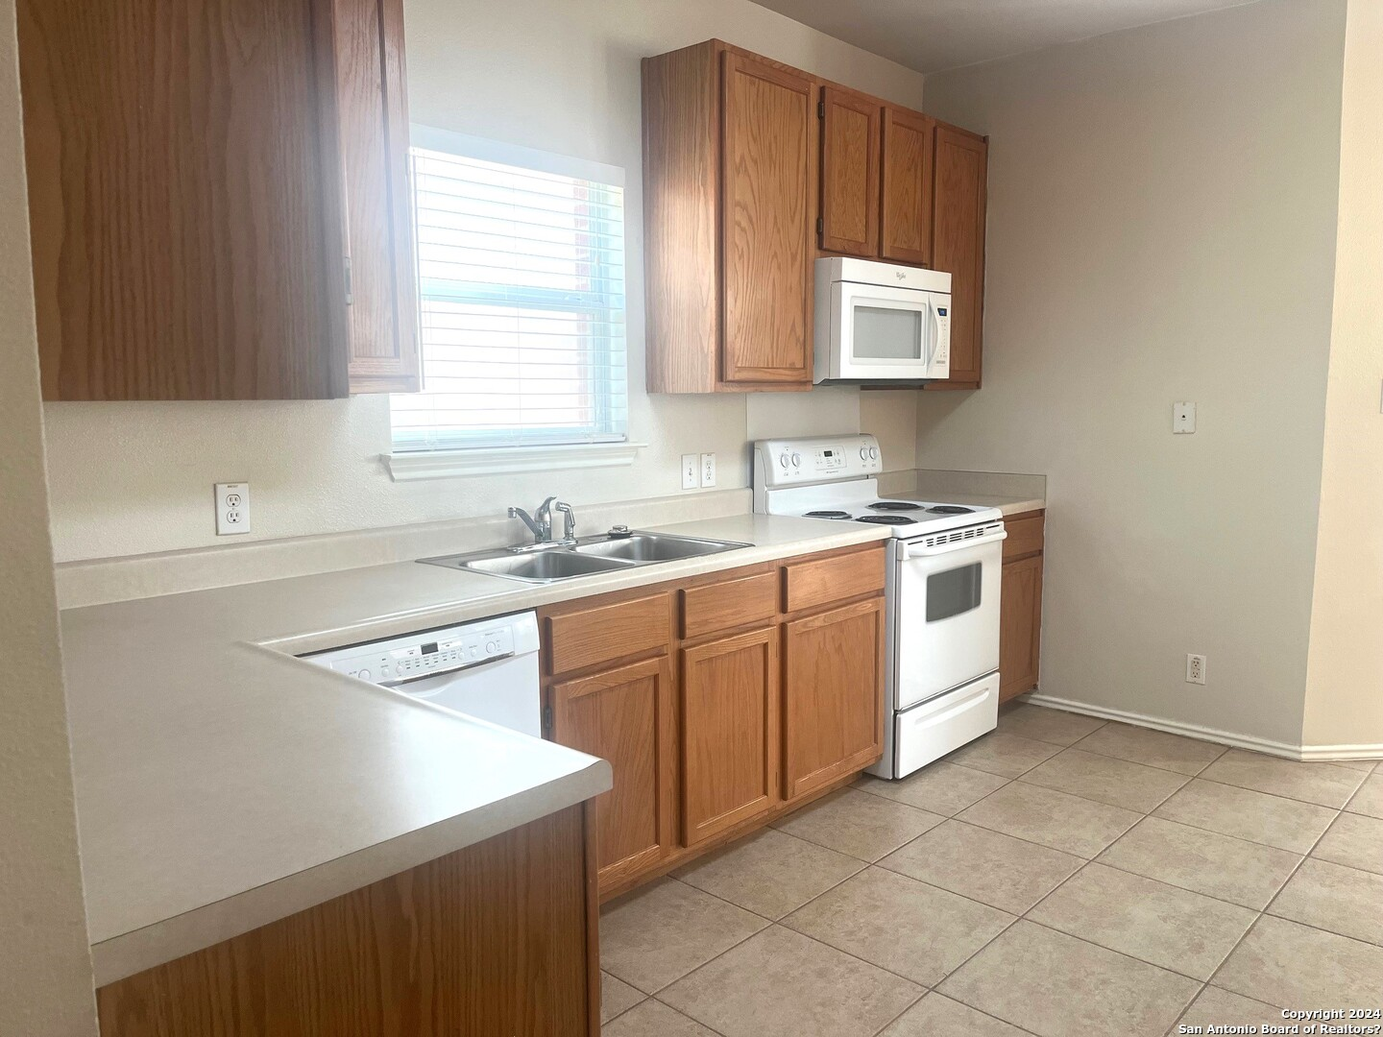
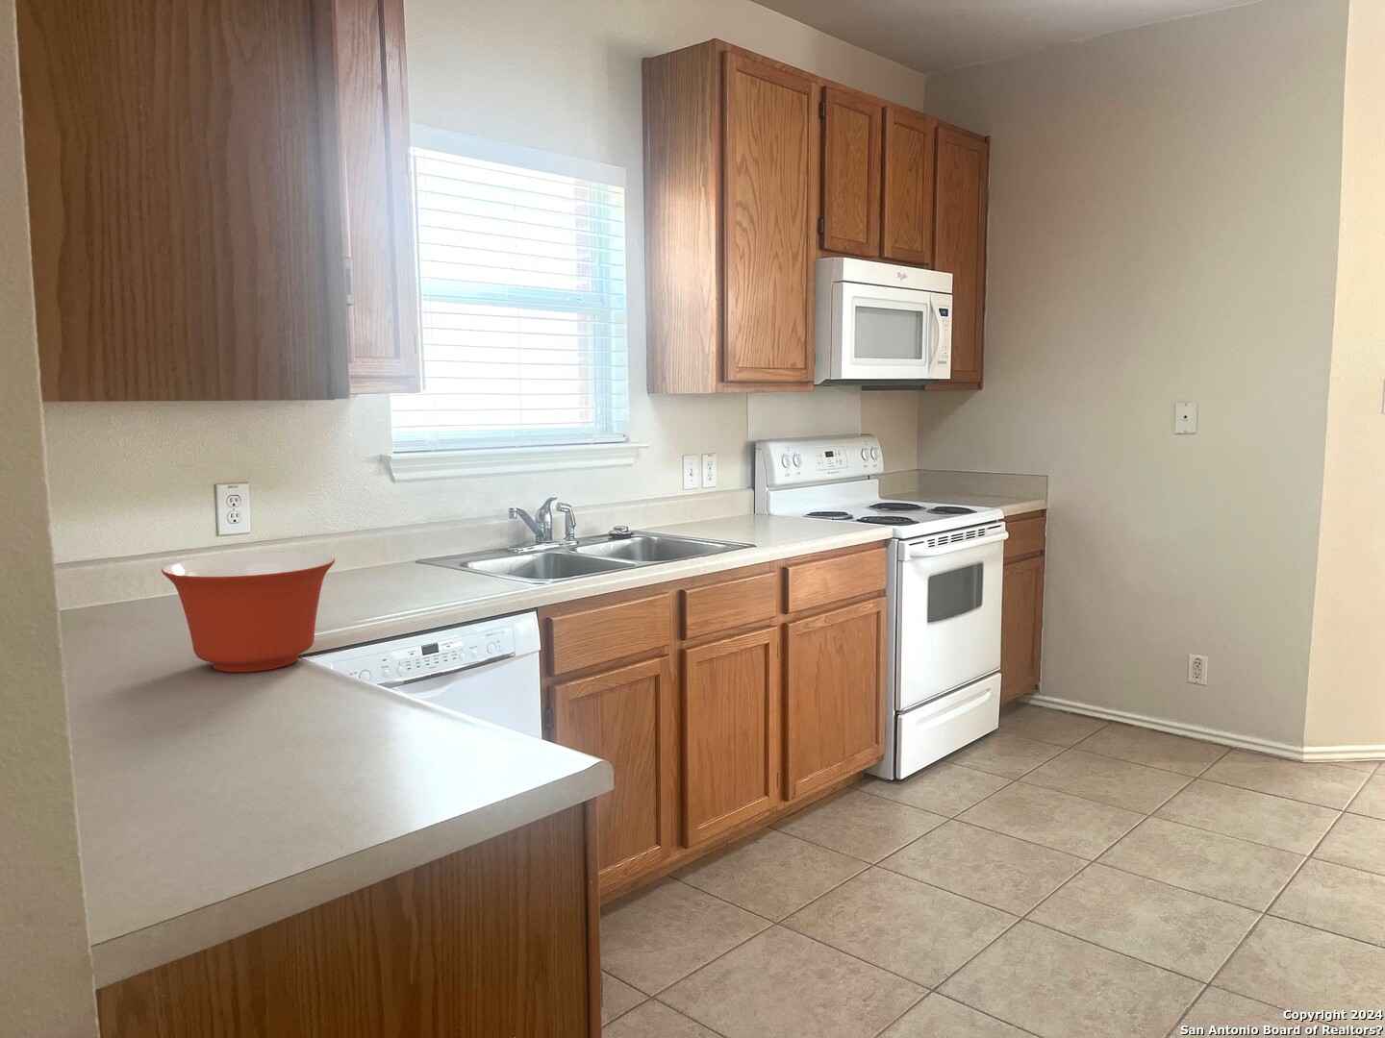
+ mixing bowl (253, 613)
